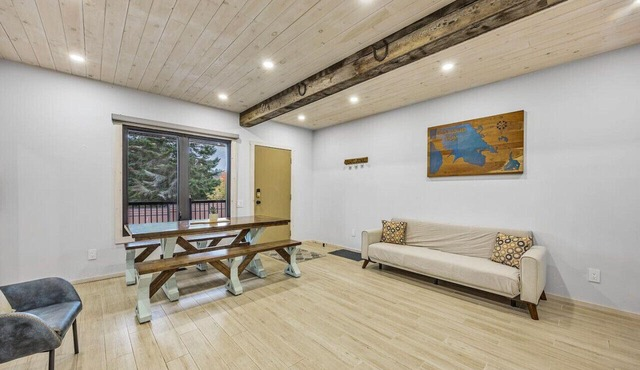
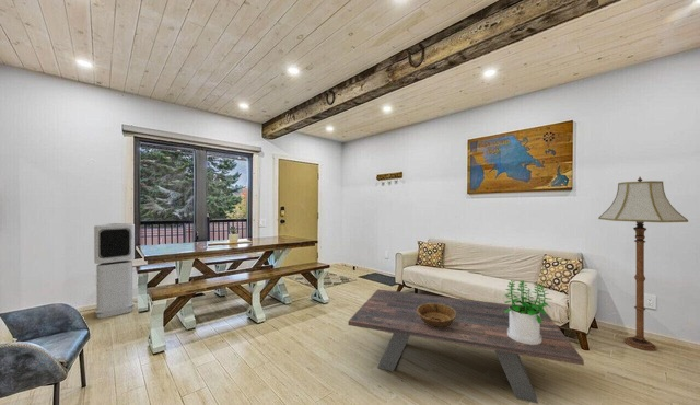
+ air purifier (114, 267)
+ potted plant (525, 309)
+ coffee table (451, 339)
+ decorative bowl (435, 315)
+ floor lamp (639, 261)
